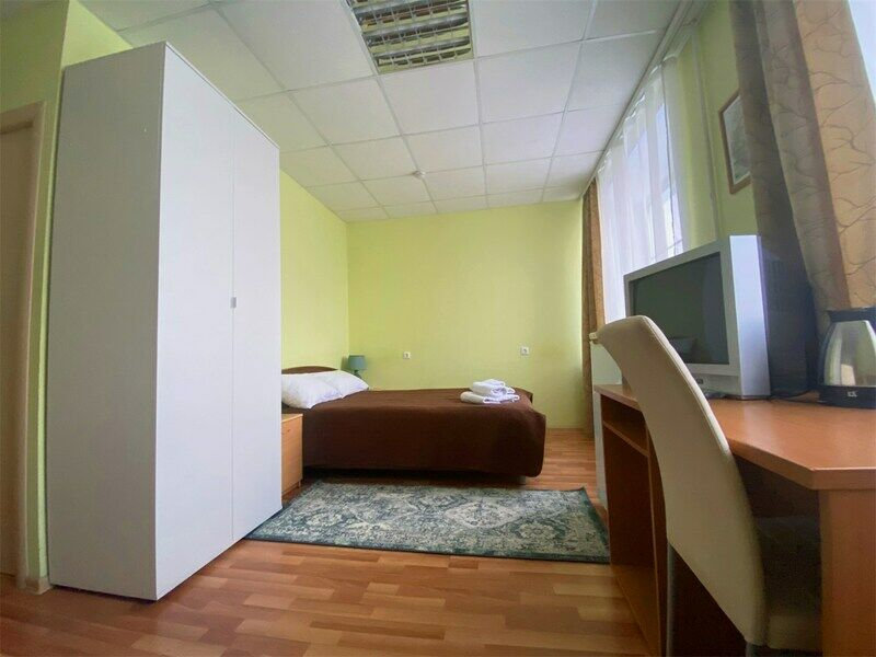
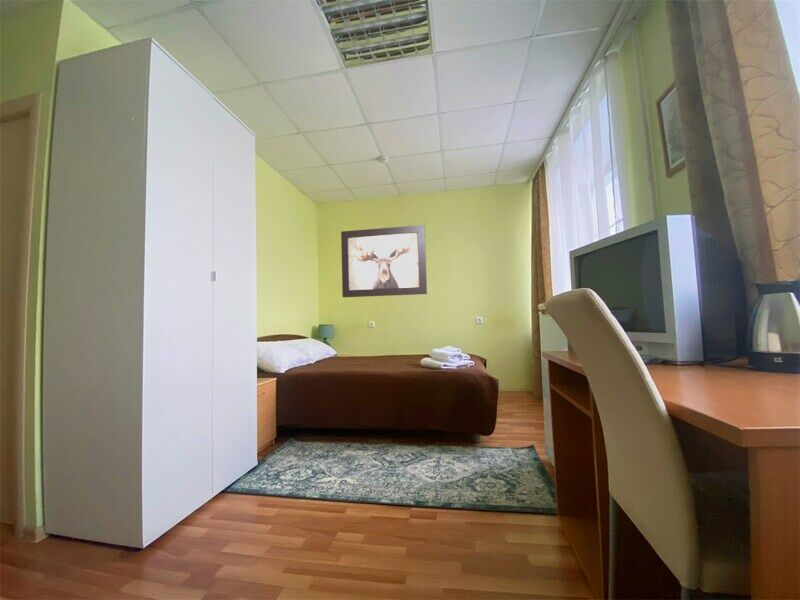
+ wall art (382, 261)
